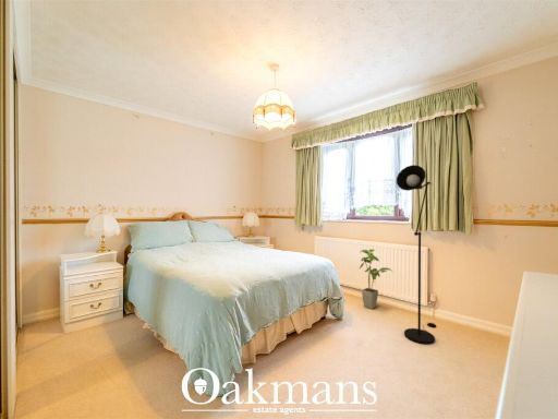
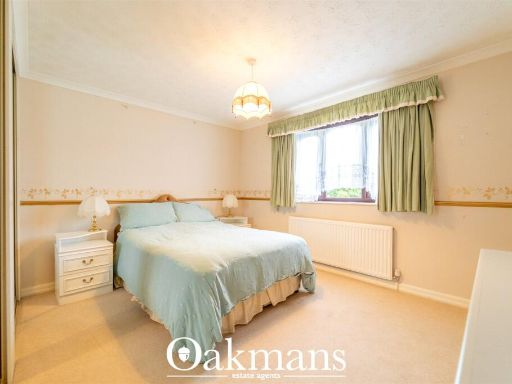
- floor lamp (420, 250)
- house plant (373, 278)
